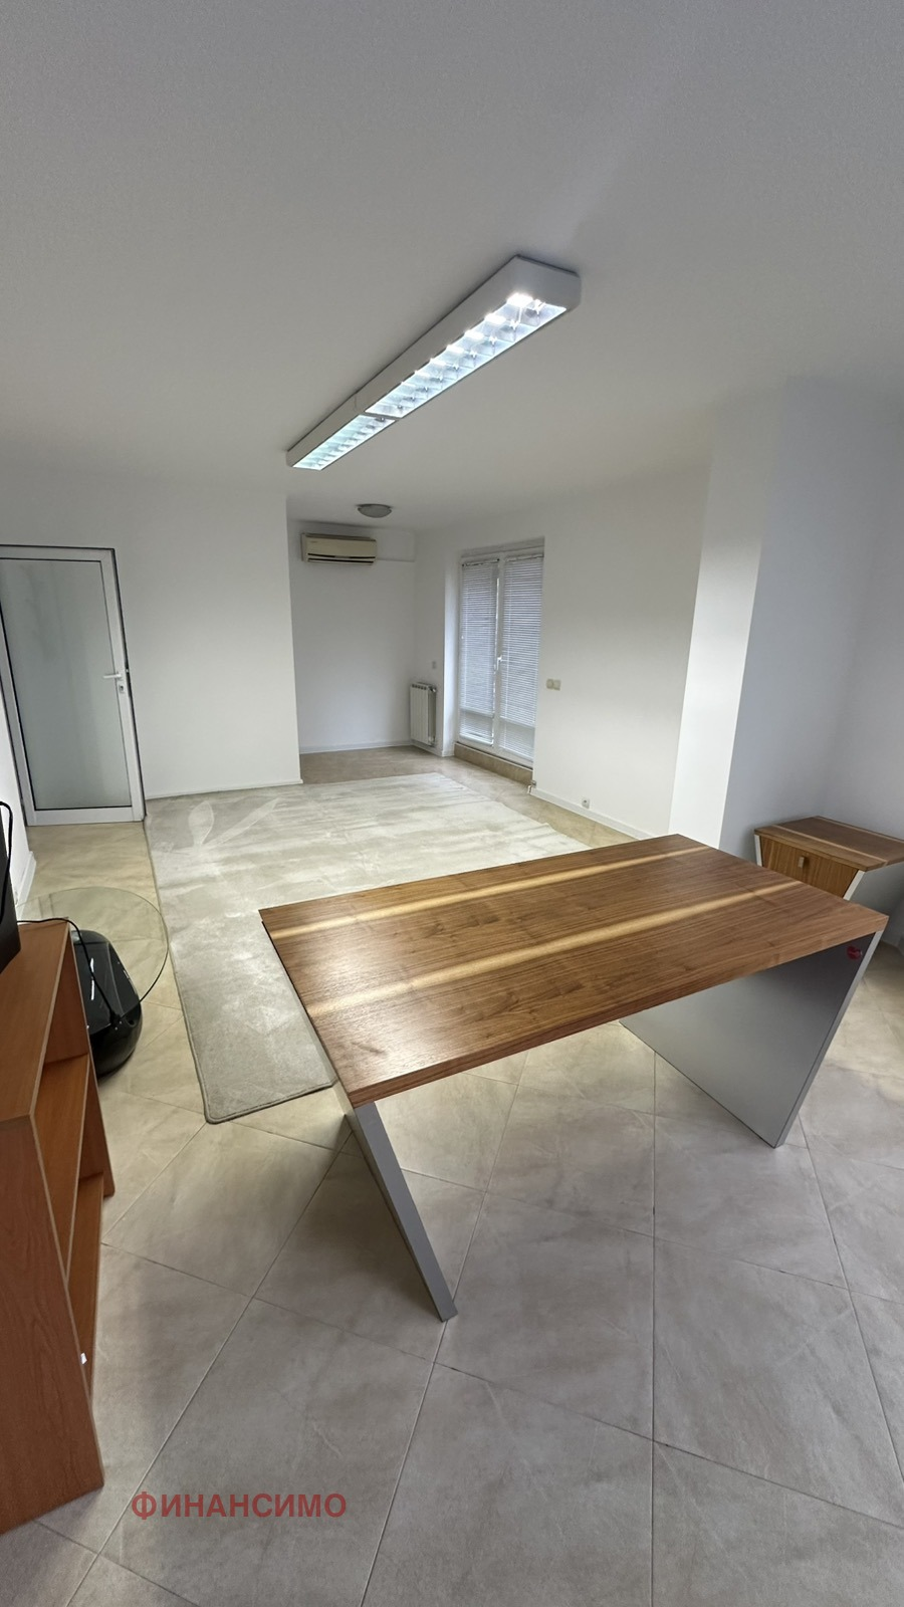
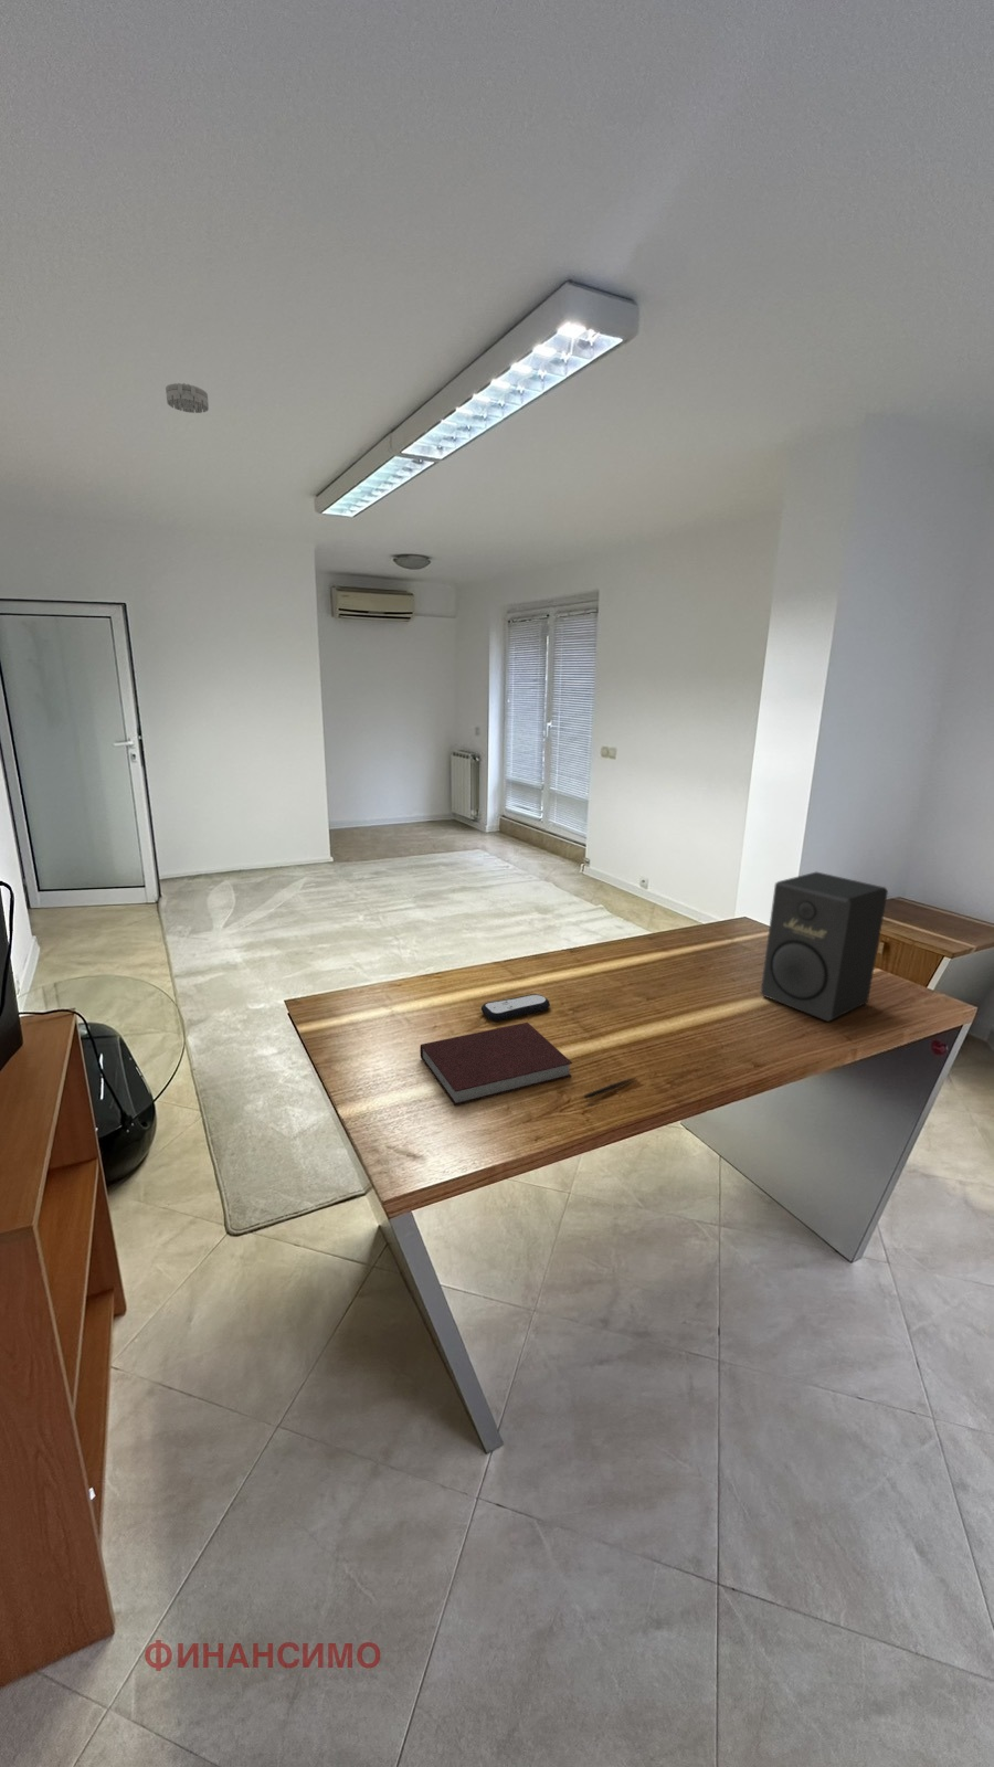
+ remote control (516, 1006)
+ speaker (819, 943)
+ notebook (494, 1059)
+ pen (610, 1086)
+ smoke detector (187, 398)
